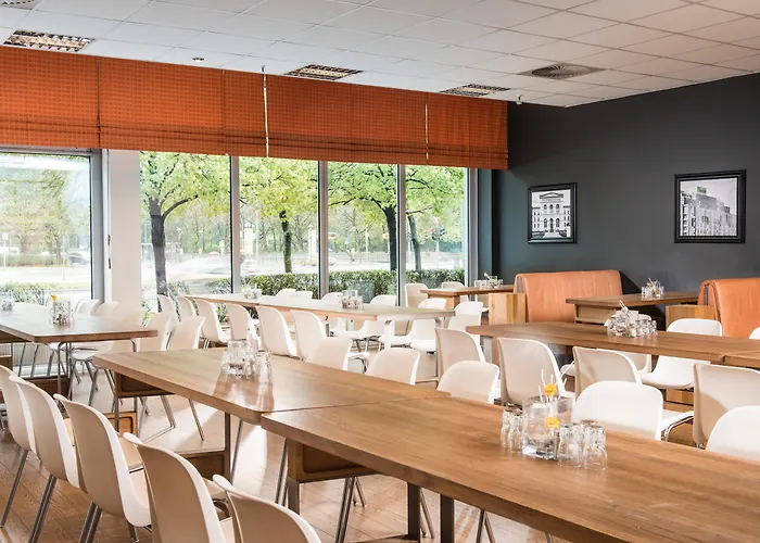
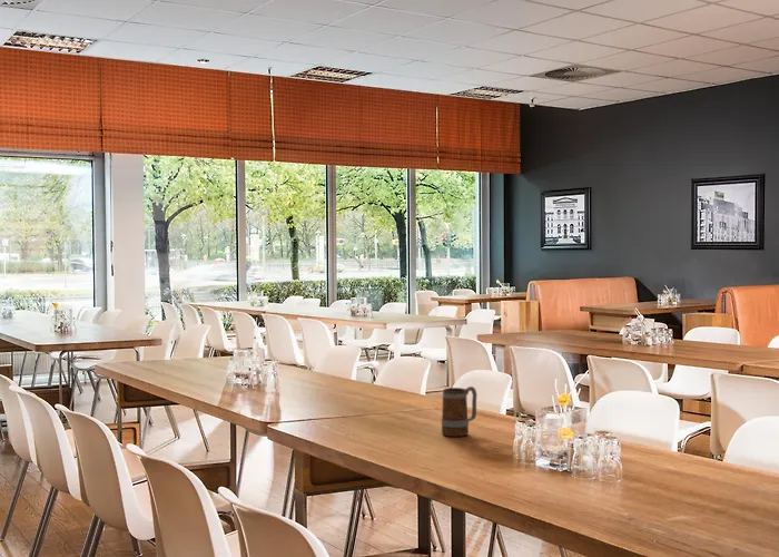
+ mug (460, 410)
